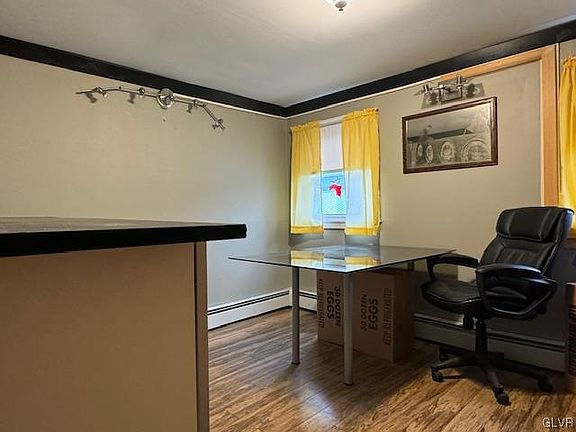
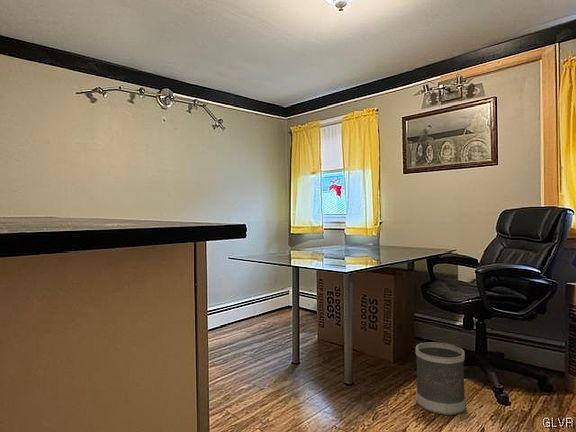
+ wastebasket (440, 376)
